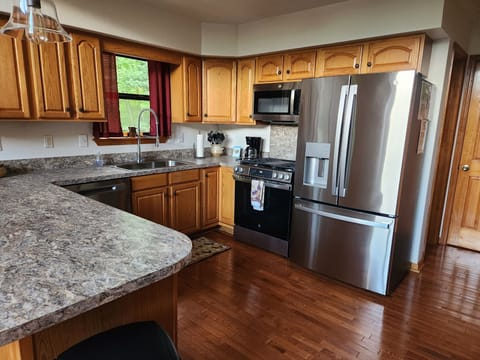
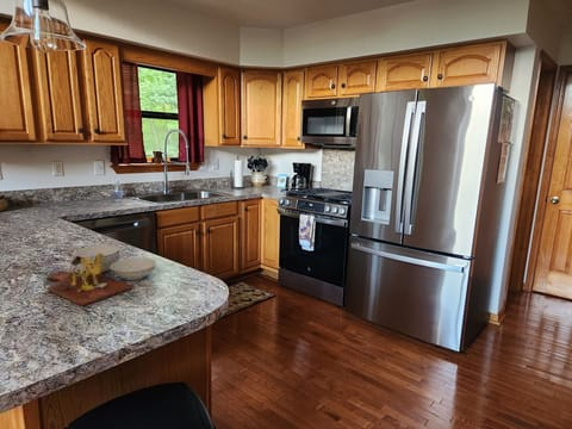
+ cutting board (101, 261)
